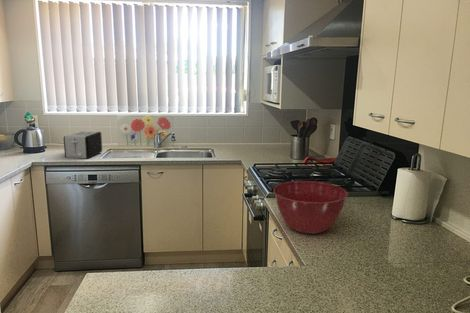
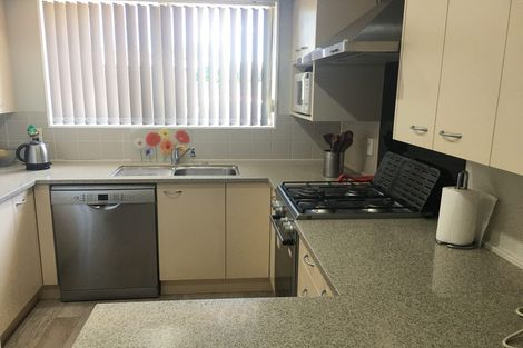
- toaster (83, 144)
- mixing bowl (308, 208)
